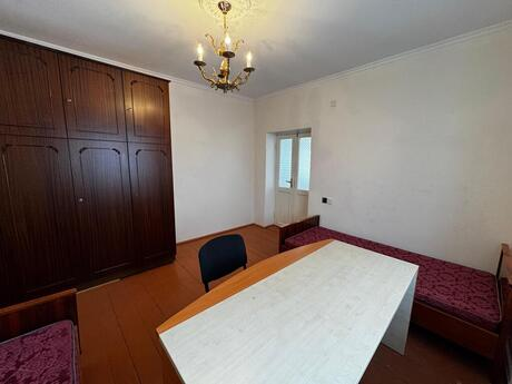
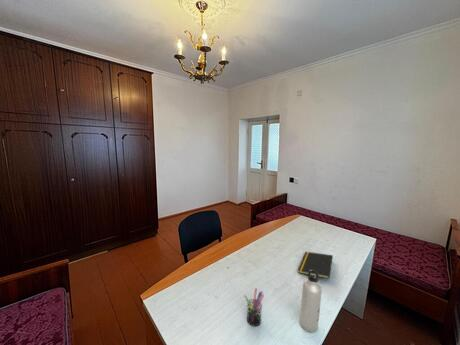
+ notepad (315, 263)
+ water bottle (311, 298)
+ pen holder (253, 305)
